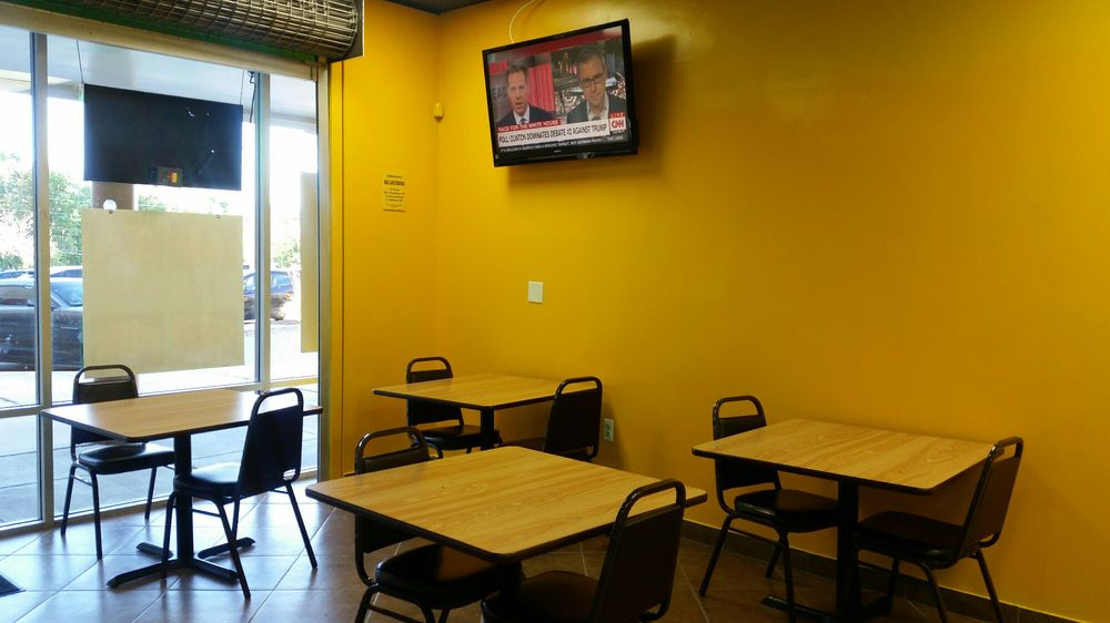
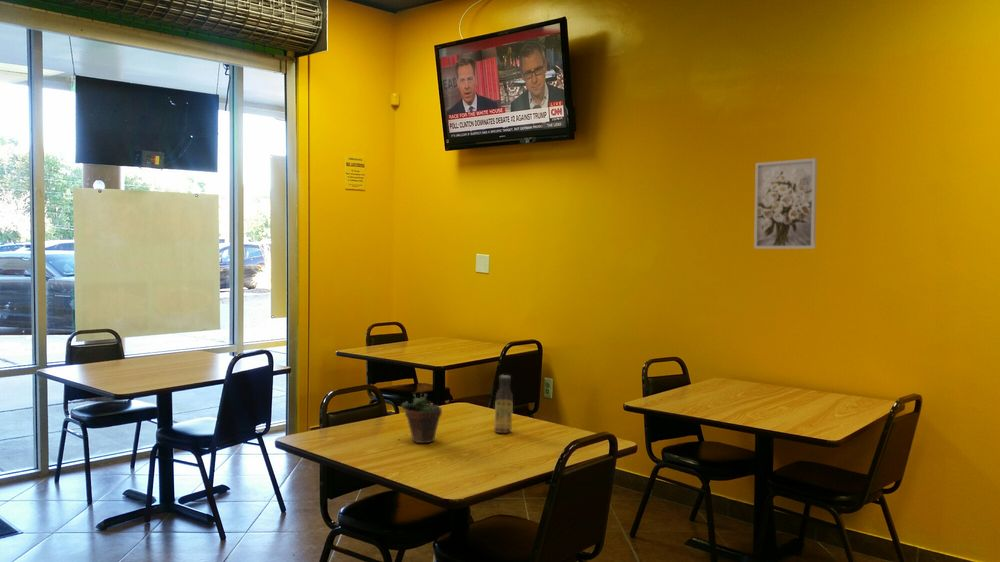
+ succulent plant (423, 411)
+ wall art (784, 204)
+ sauce bottle (503, 404)
